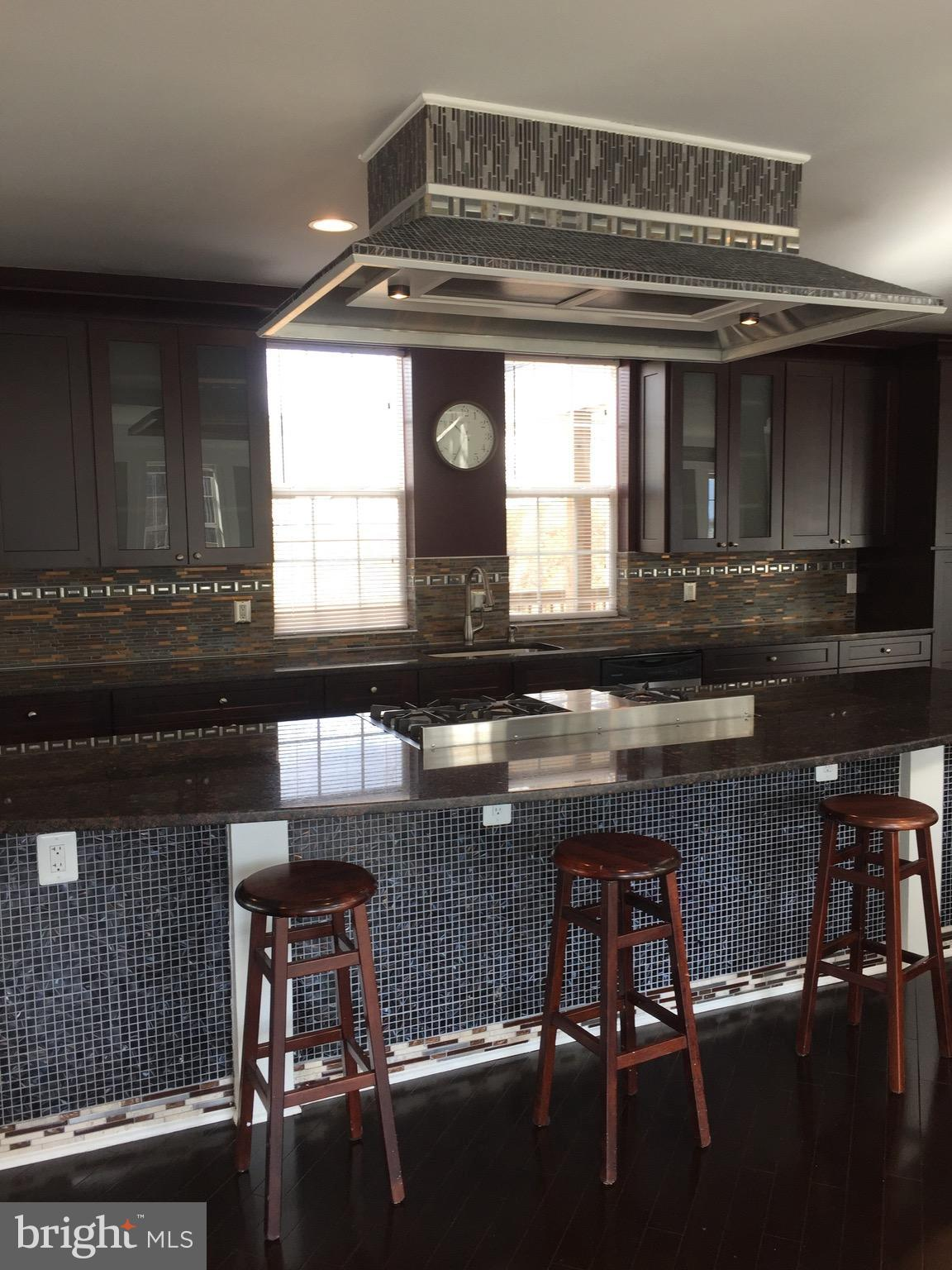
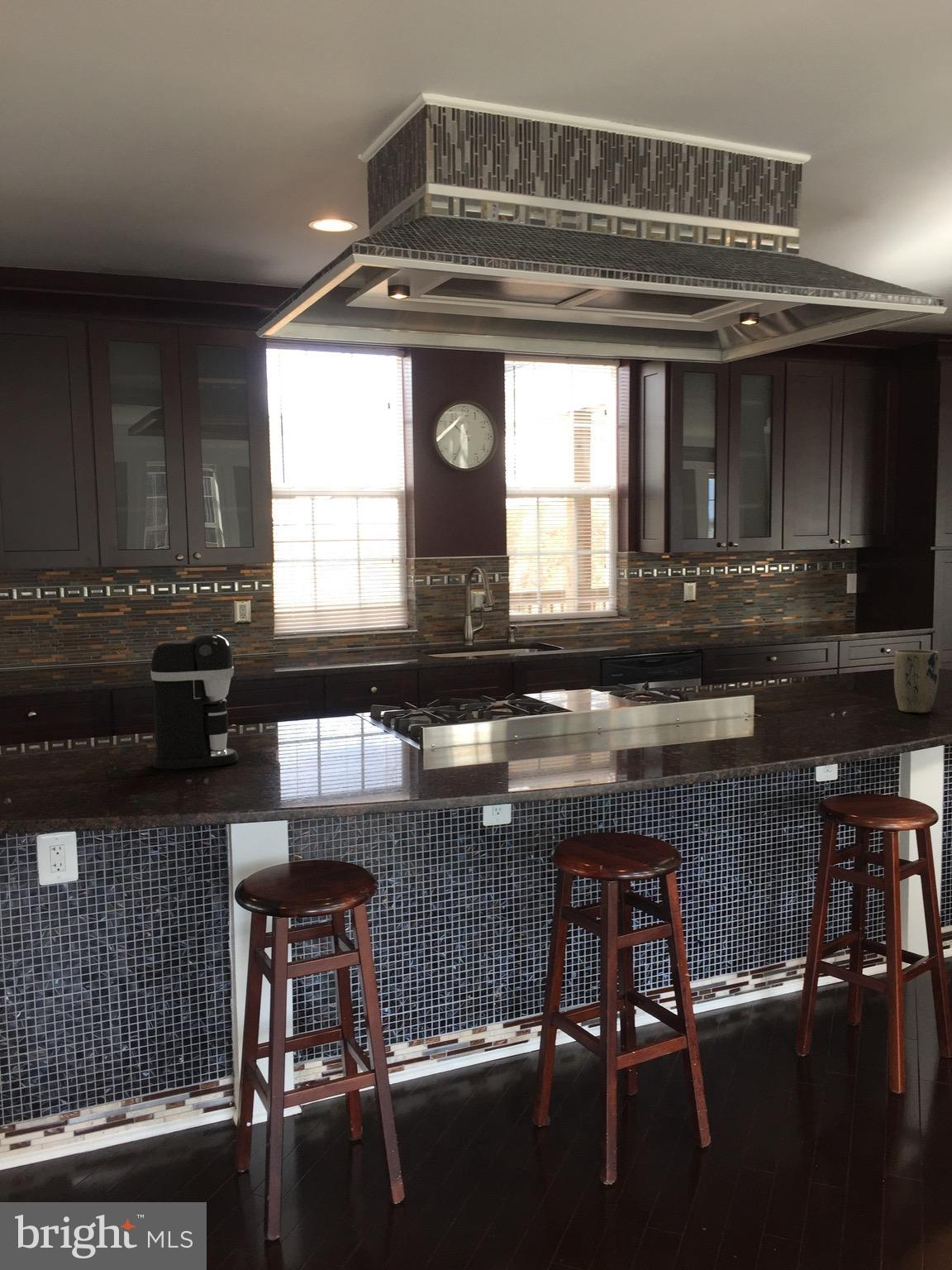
+ coffee maker (193, 699)
+ plant pot (916, 680)
